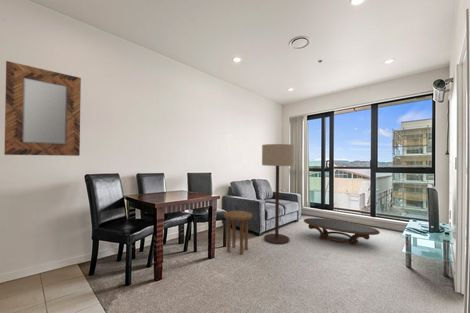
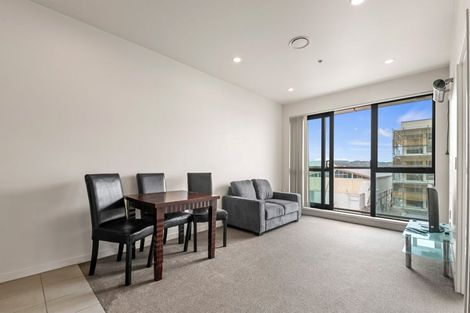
- side table (235, 232)
- home mirror (46, 112)
- floor lamp (277, 192)
- coffee table (338, 232)
